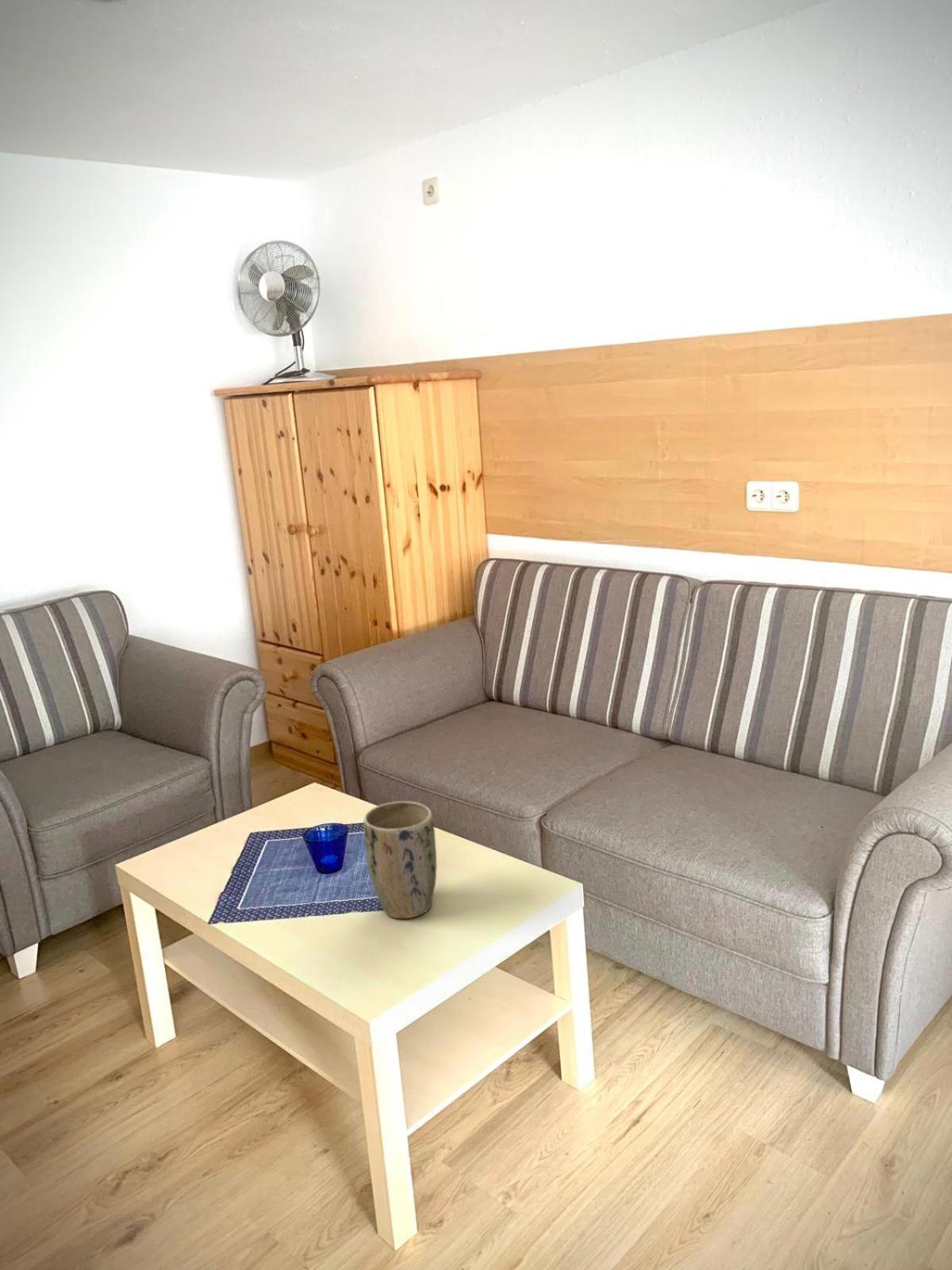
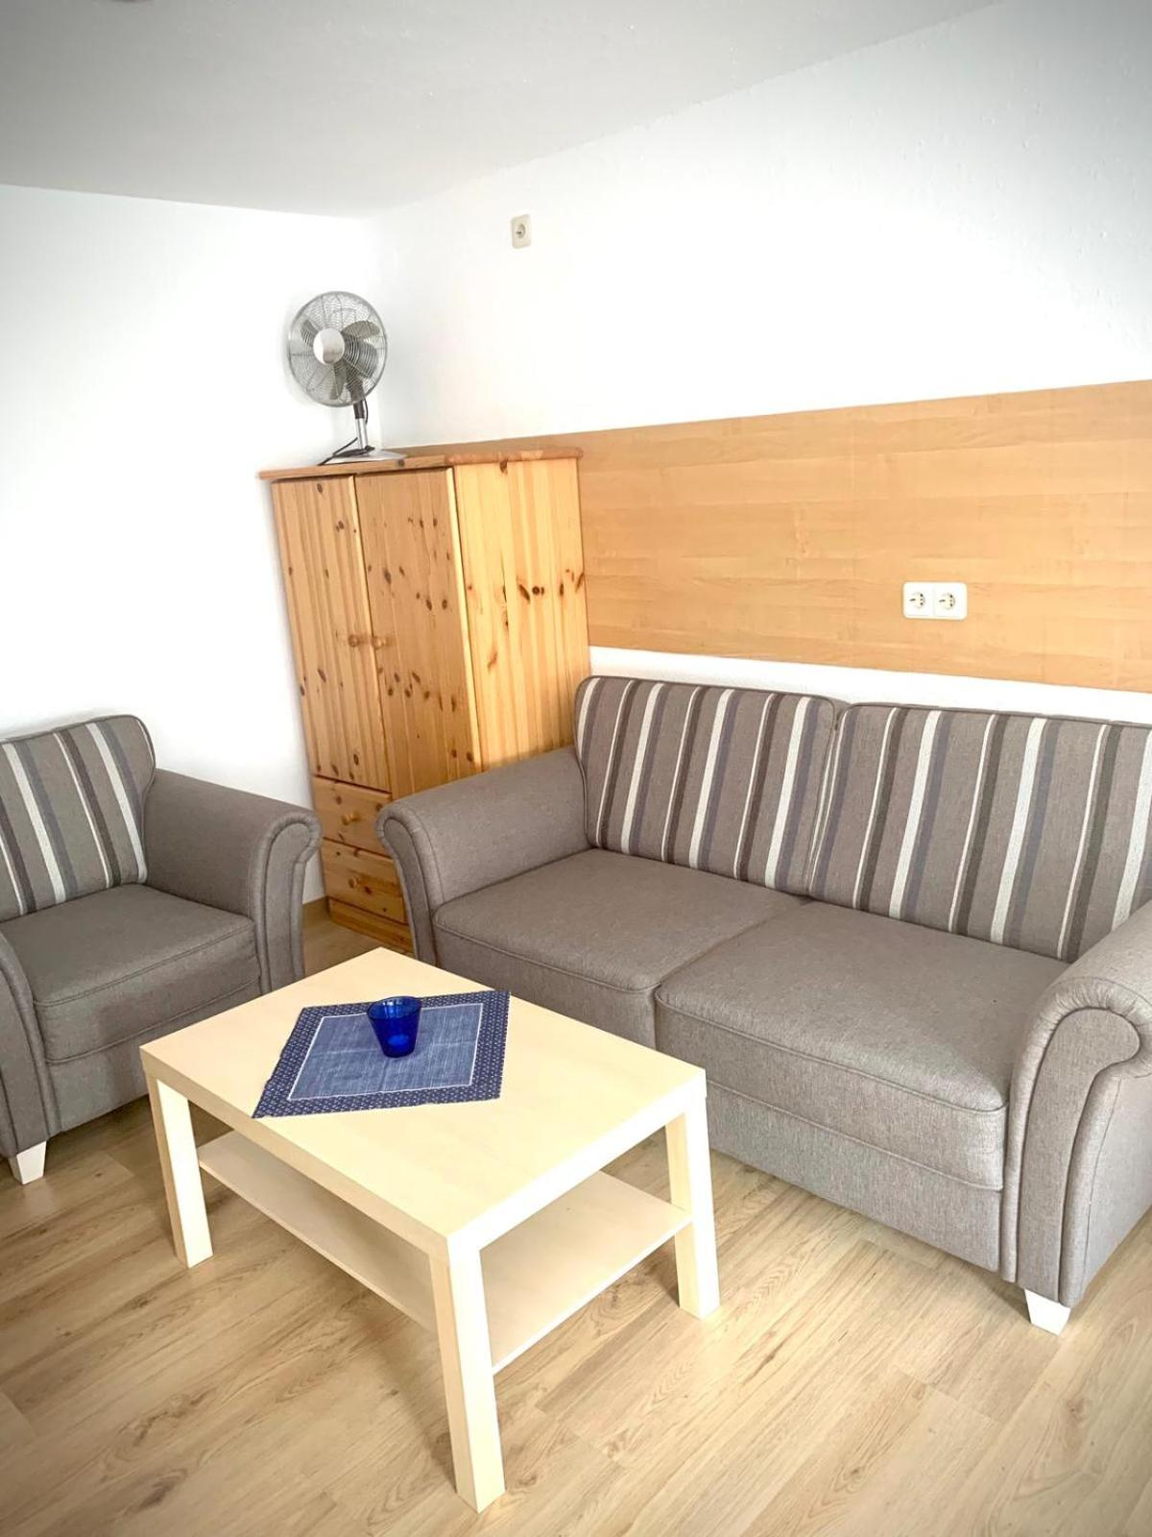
- plant pot (401, 860)
